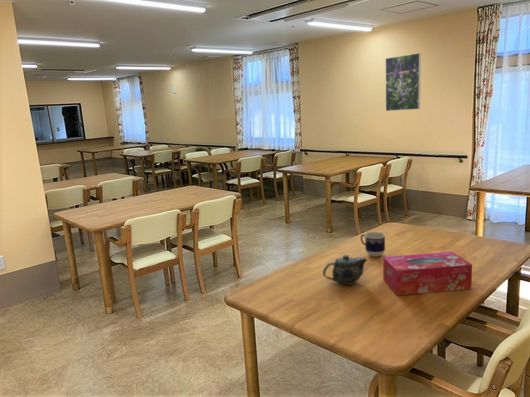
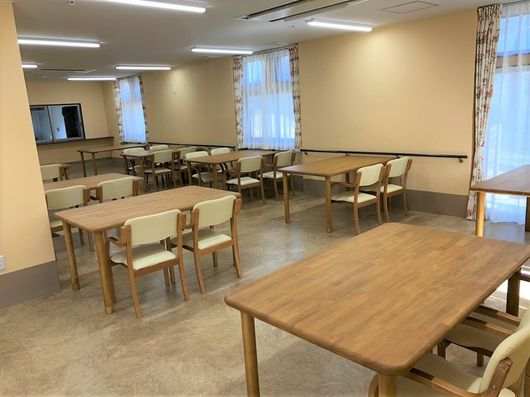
- chinaware (345, 268)
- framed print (402, 83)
- tissue box (425, 272)
- cup (372, 244)
